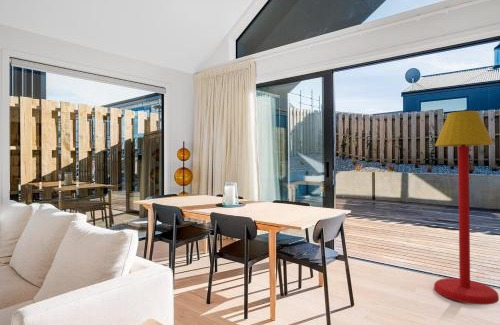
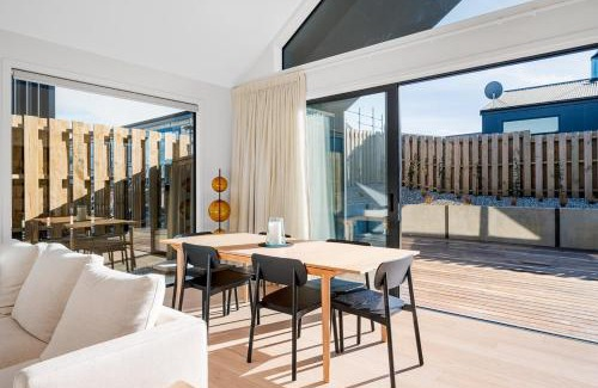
- floor lamp (464, 202)
